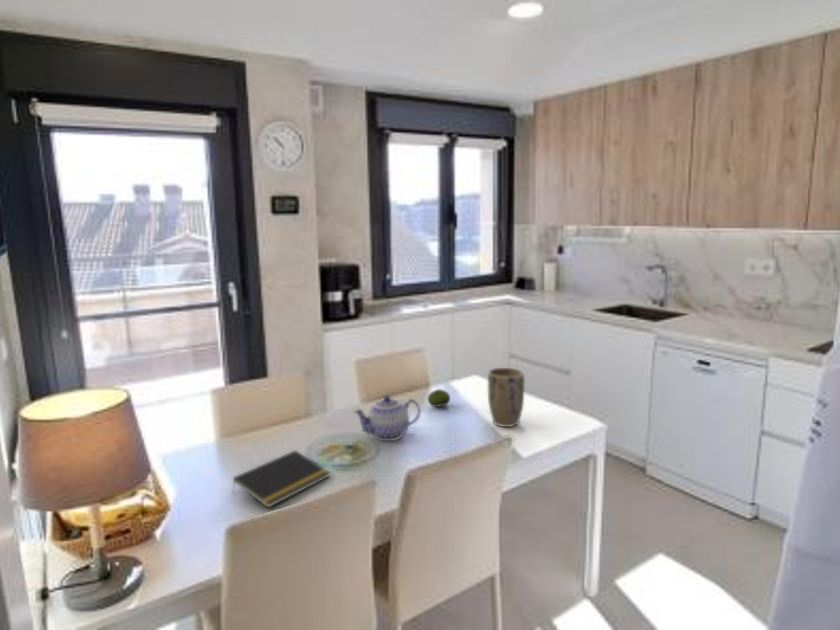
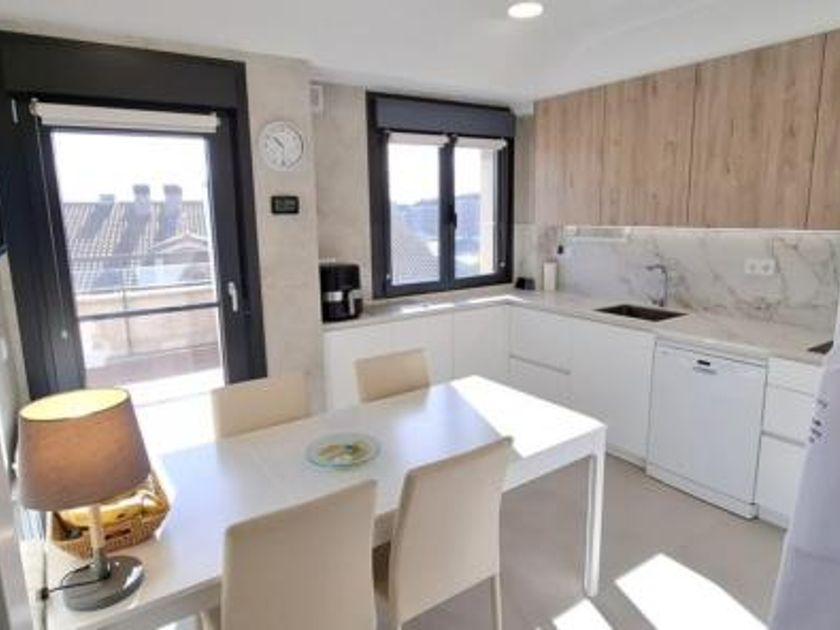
- notepad (282, 476)
- teapot (387, 416)
- plant pot (505, 397)
- fruit (438, 398)
